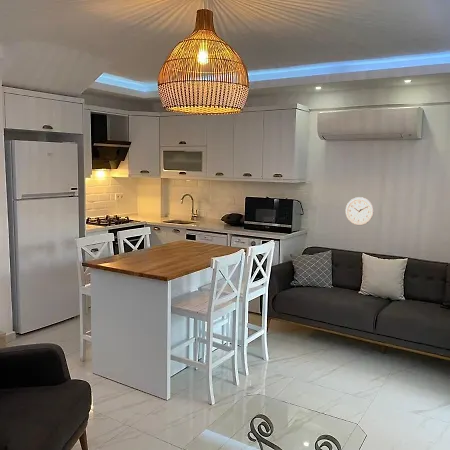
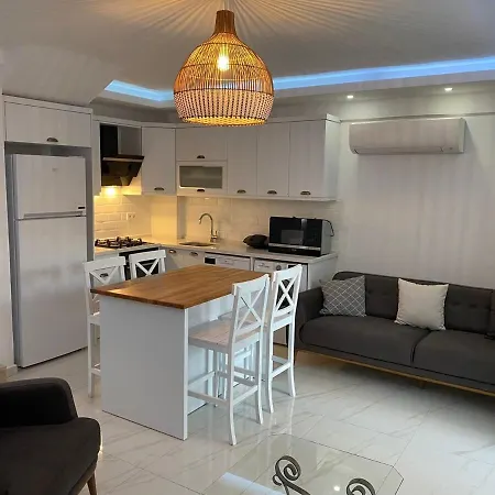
- wall clock (359, 211)
